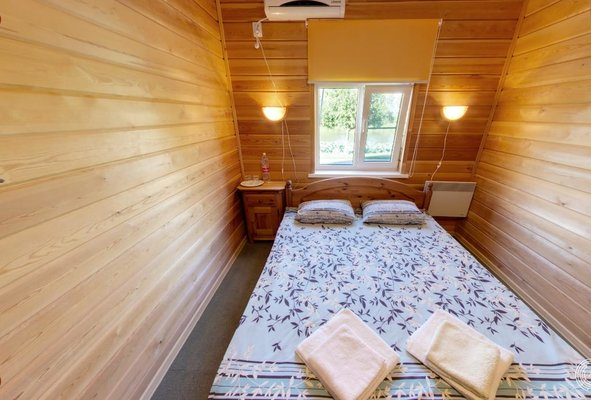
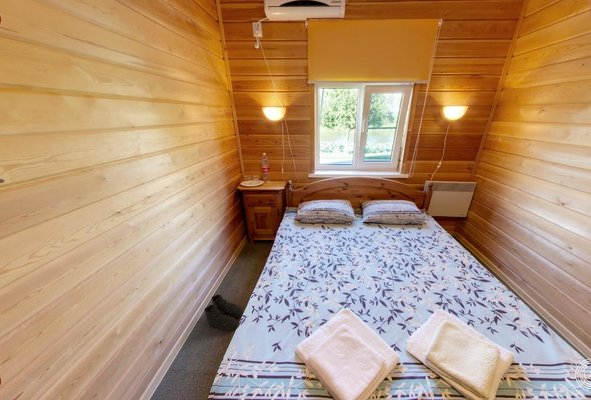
+ boots (223, 309)
